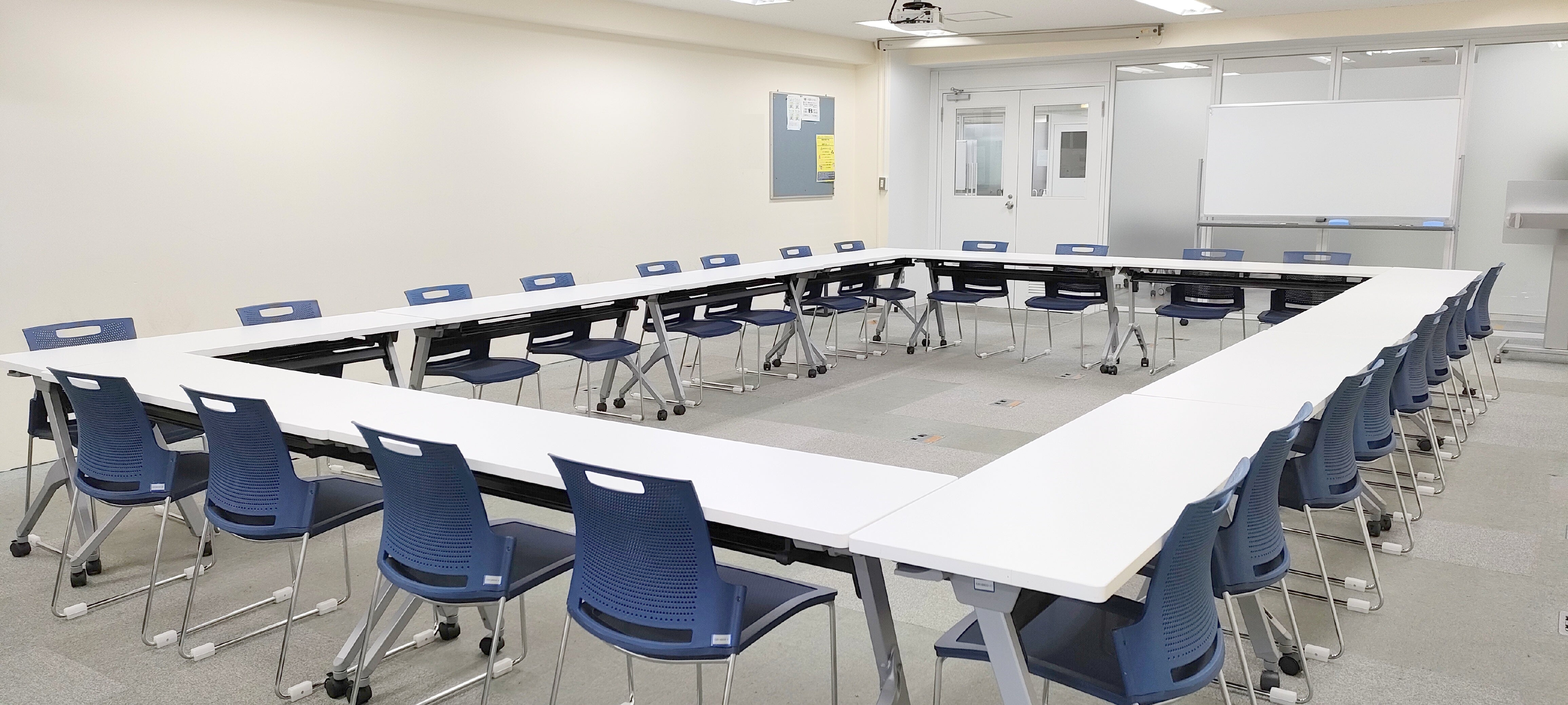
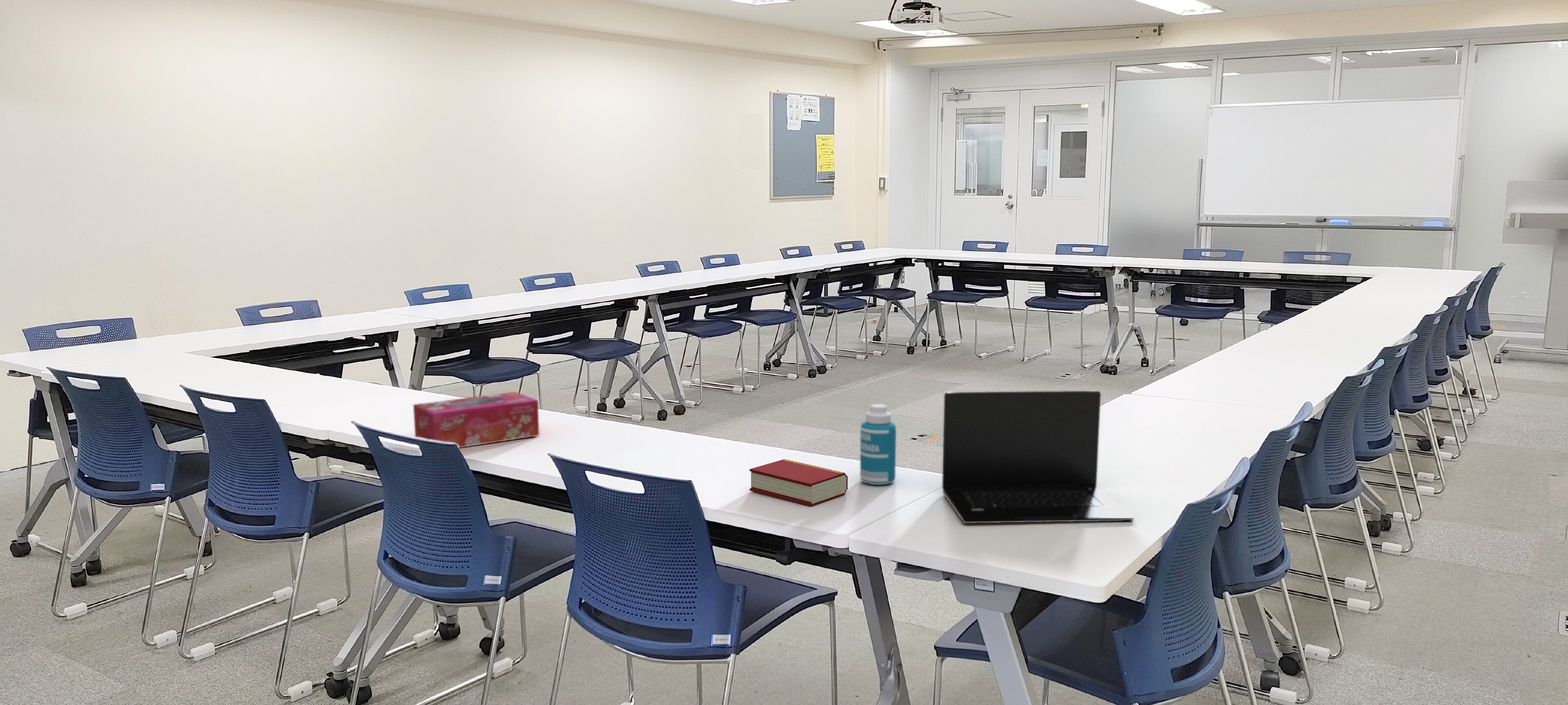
+ book (798, 481)
+ laptop (1035, 454)
+ bottle (878, 444)
+ tissue box (477, 420)
